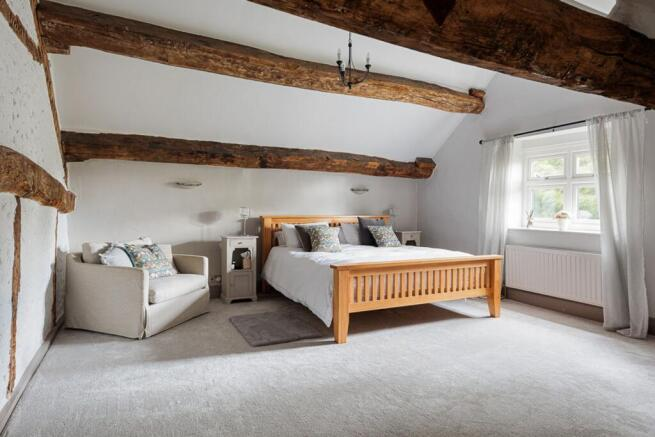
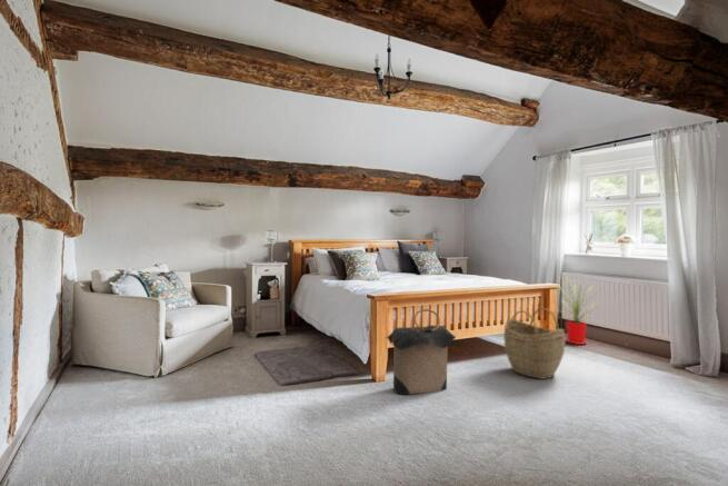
+ woven basket (533, 340)
+ house plant (577, 309)
+ laundry hamper (420, 350)
